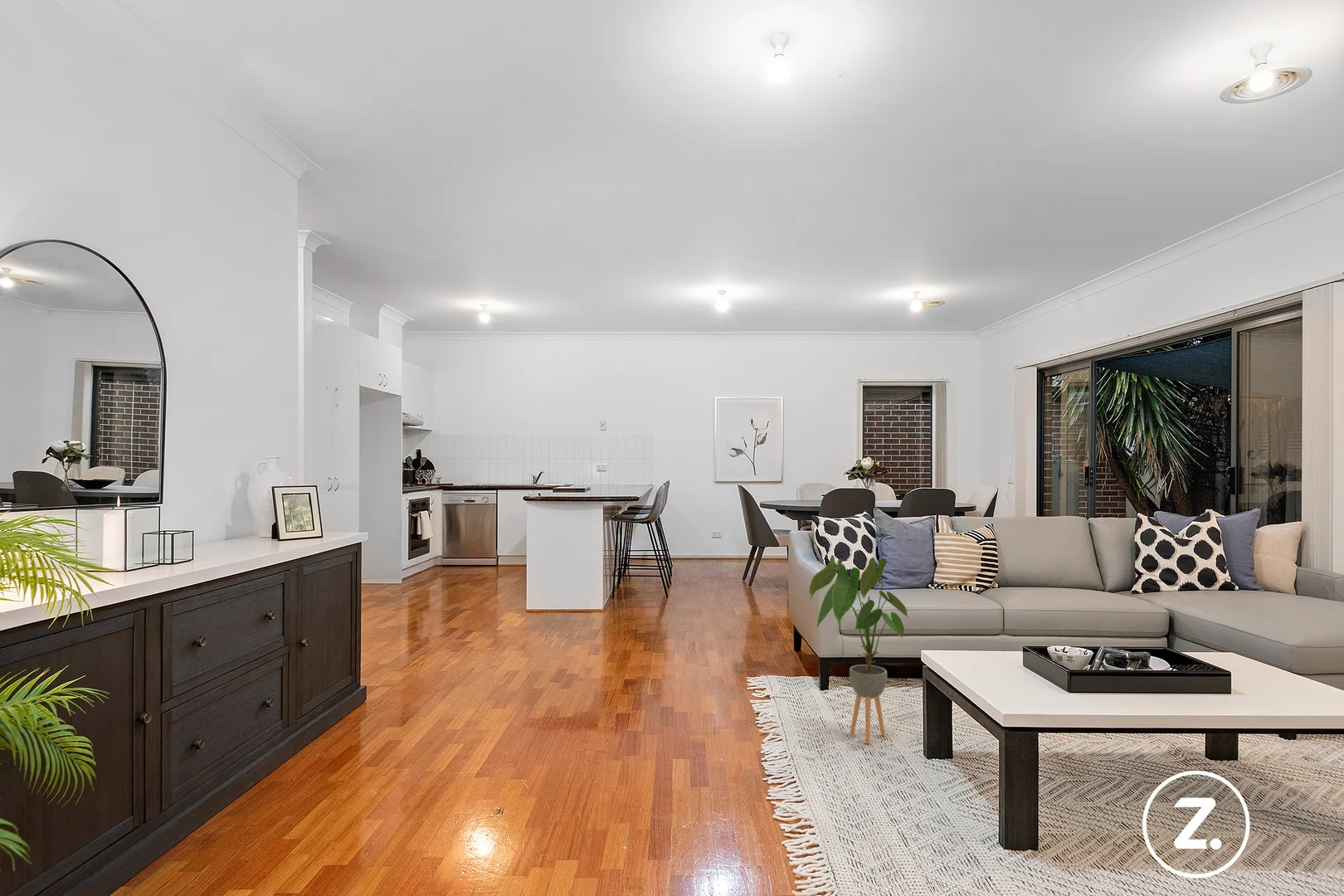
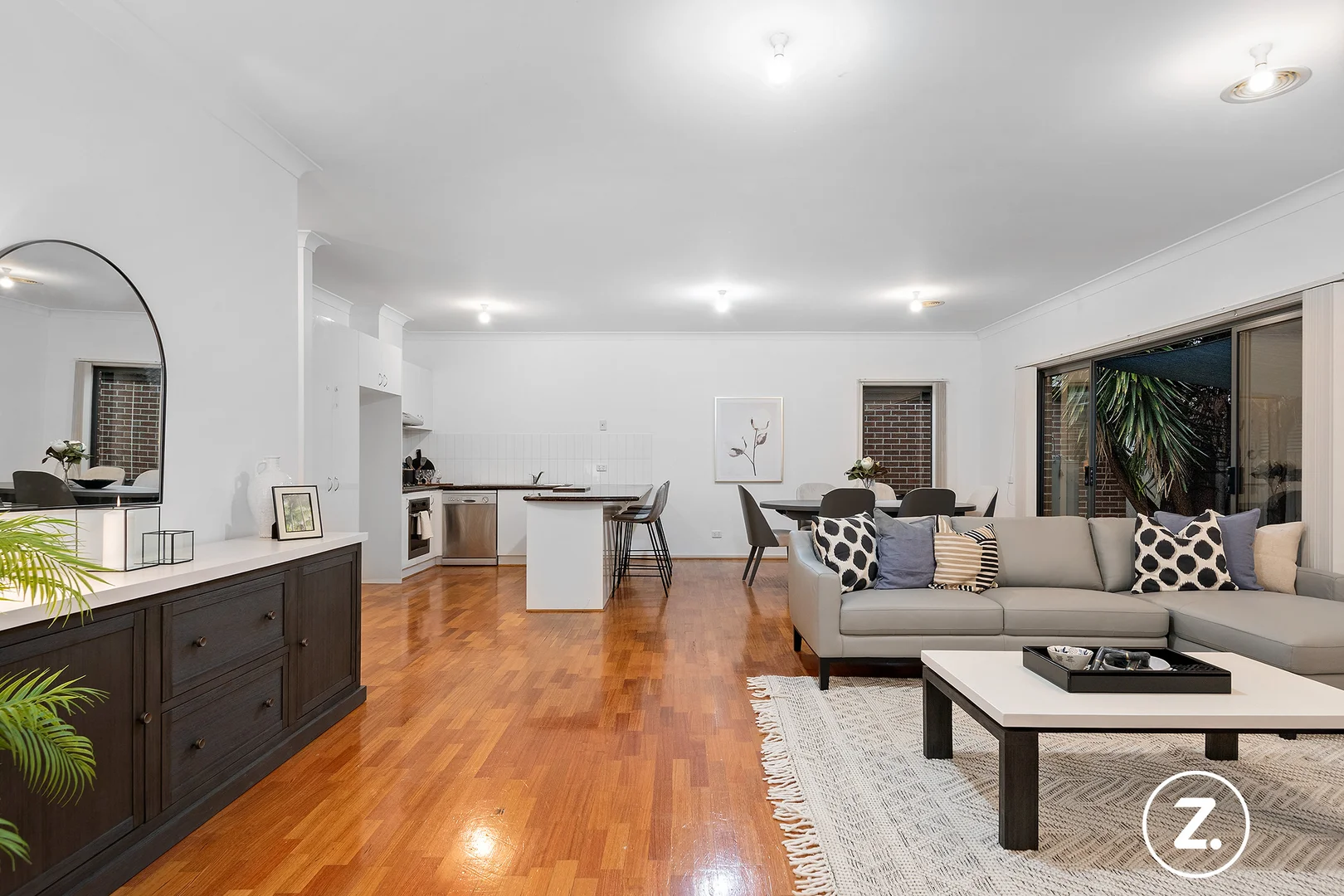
- house plant (860, 645)
